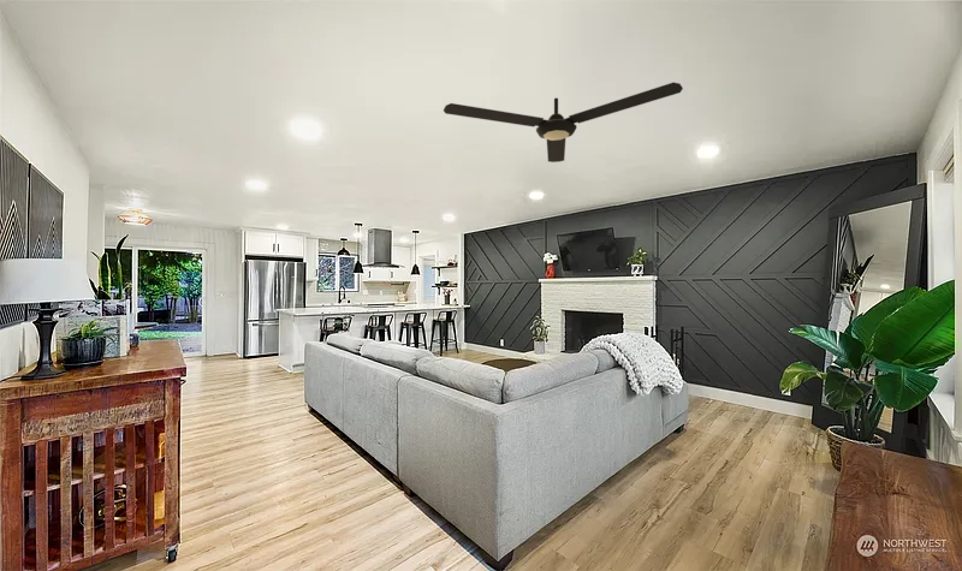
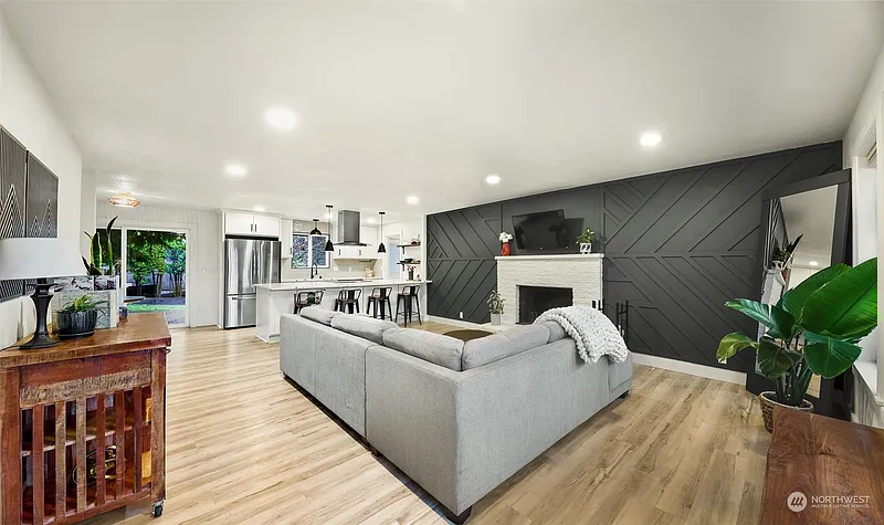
- ceiling fan (556, 127)
